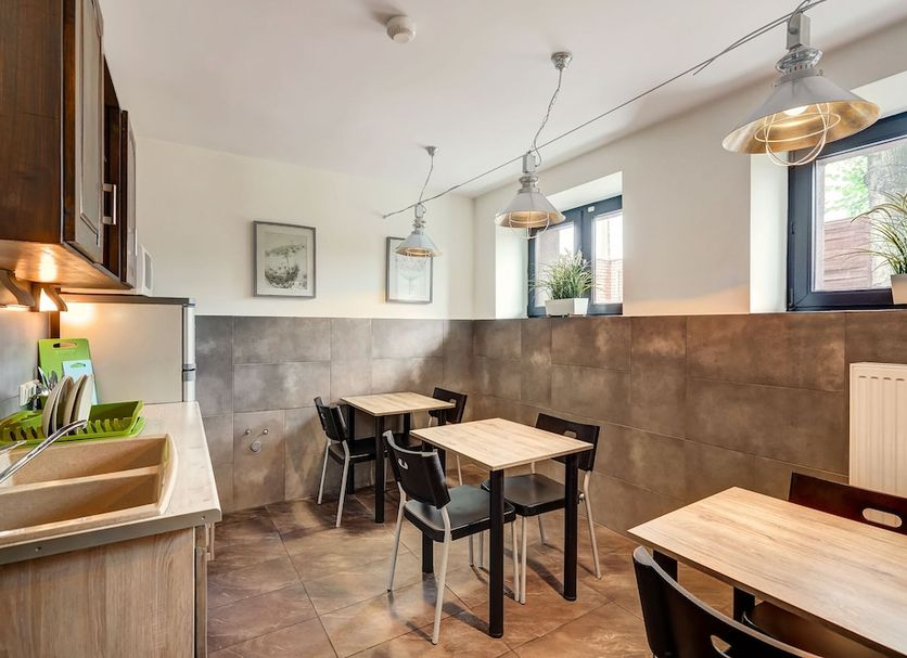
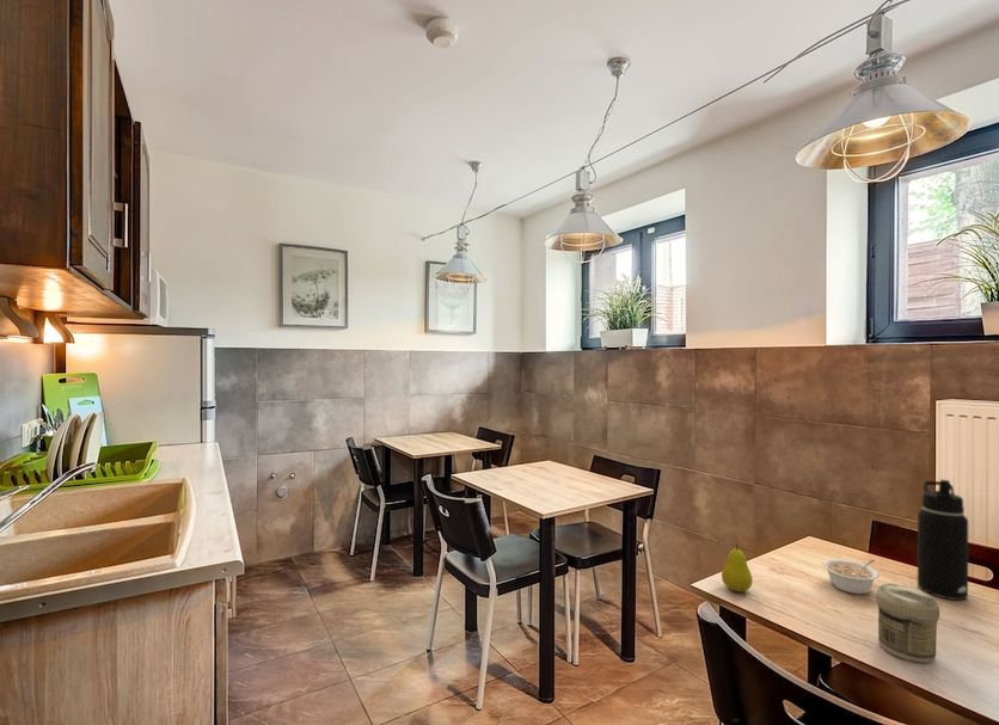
+ jar (906, 621)
+ water bottle (940, 533)
+ fruit (736, 566)
+ legume (850, 575)
